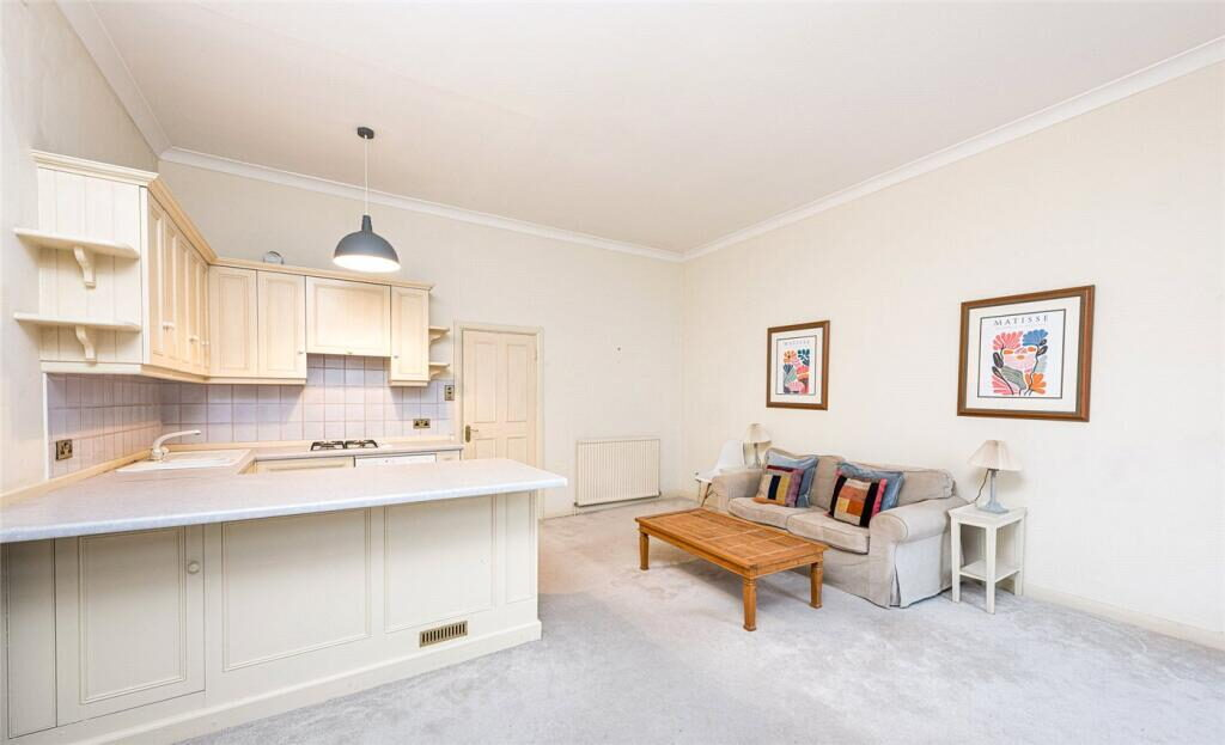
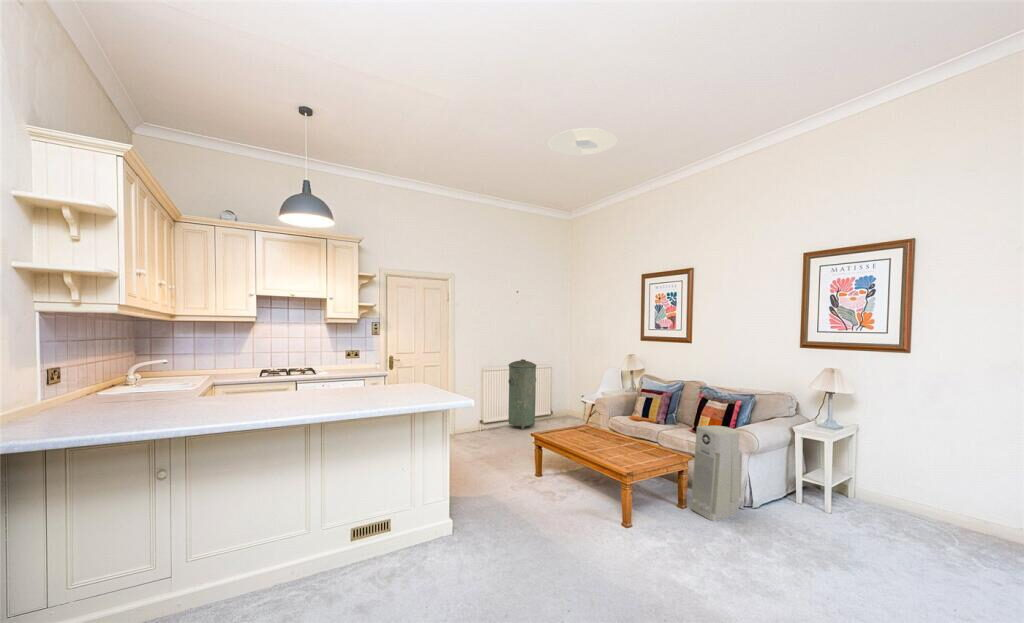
+ air purifier (717, 469)
+ ceiling light (582, 139)
+ trash can (522, 392)
